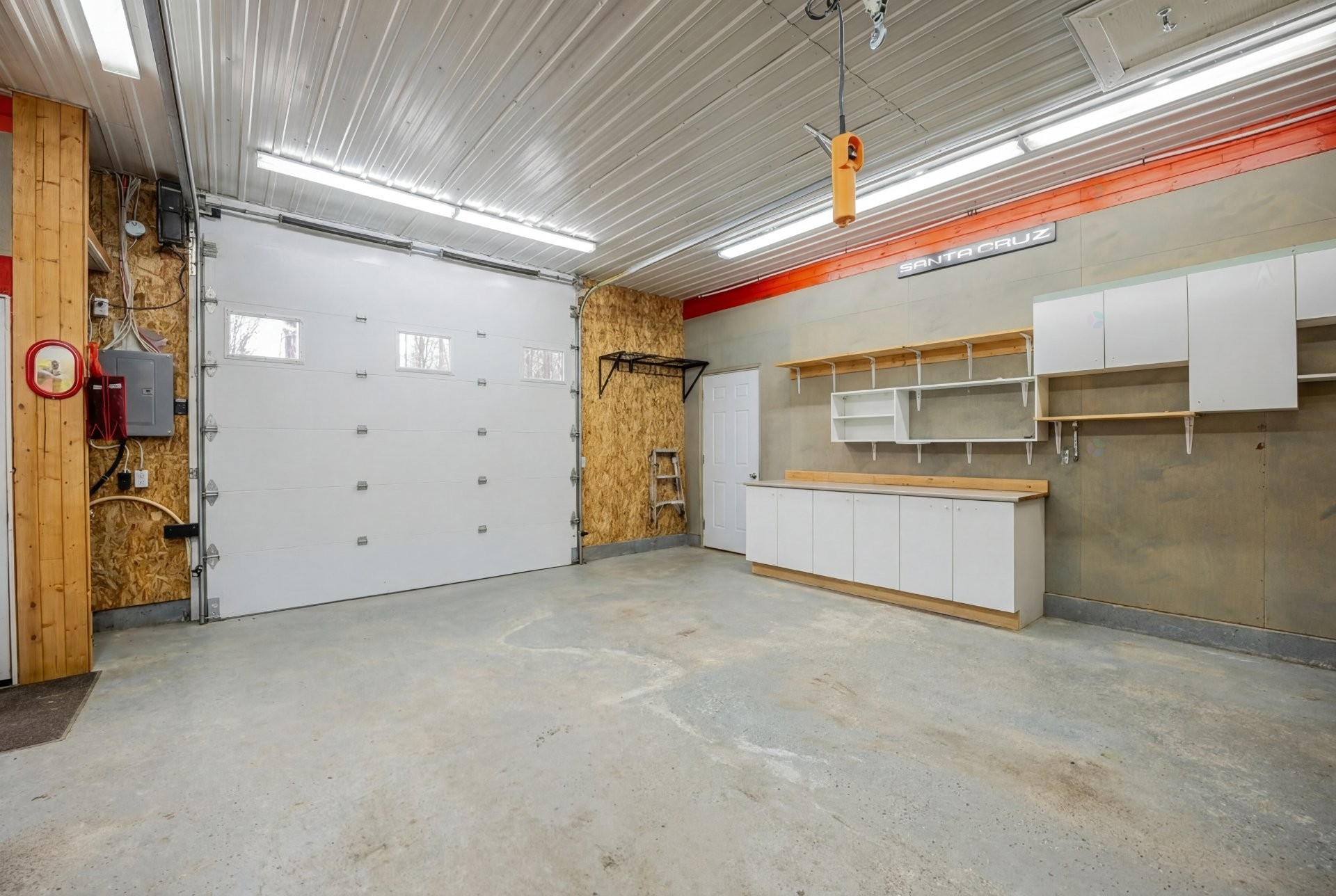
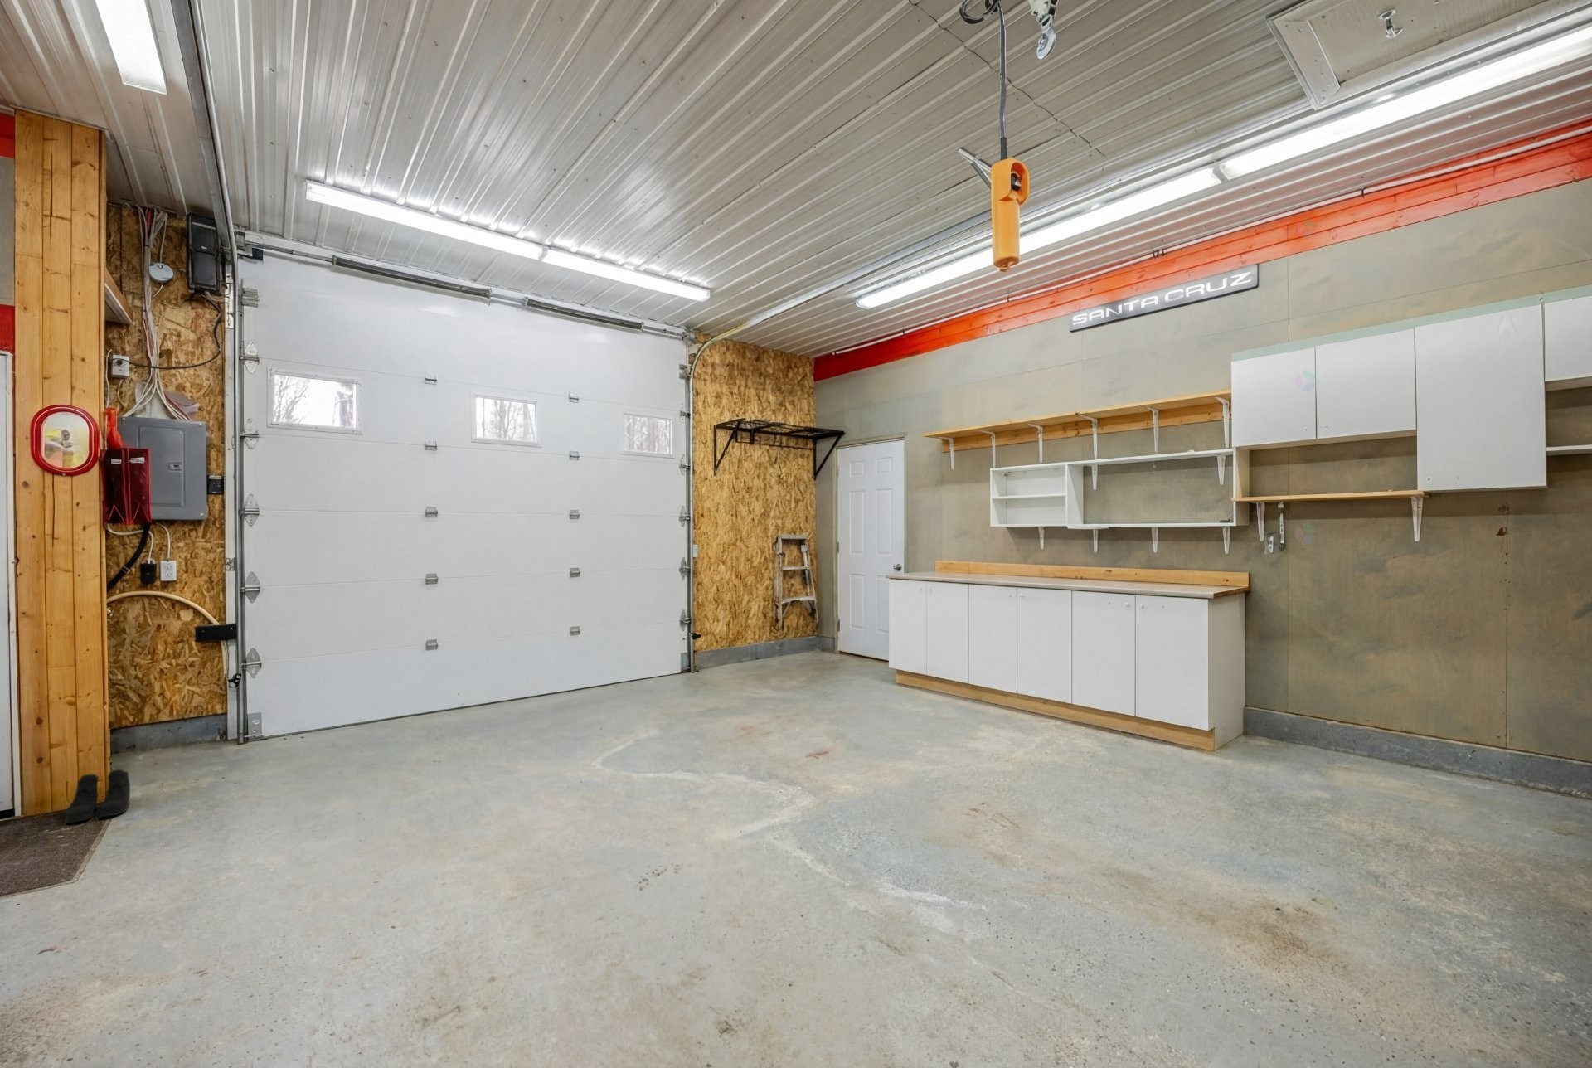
+ boots (97, 793)
